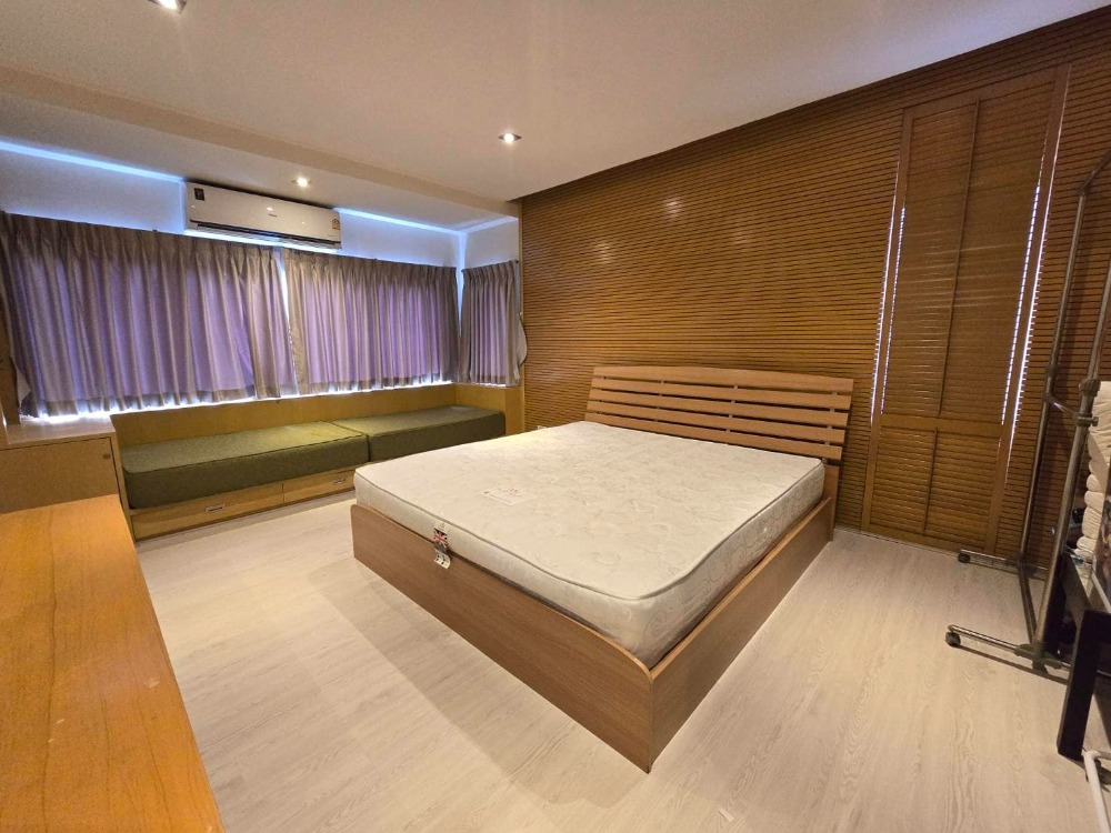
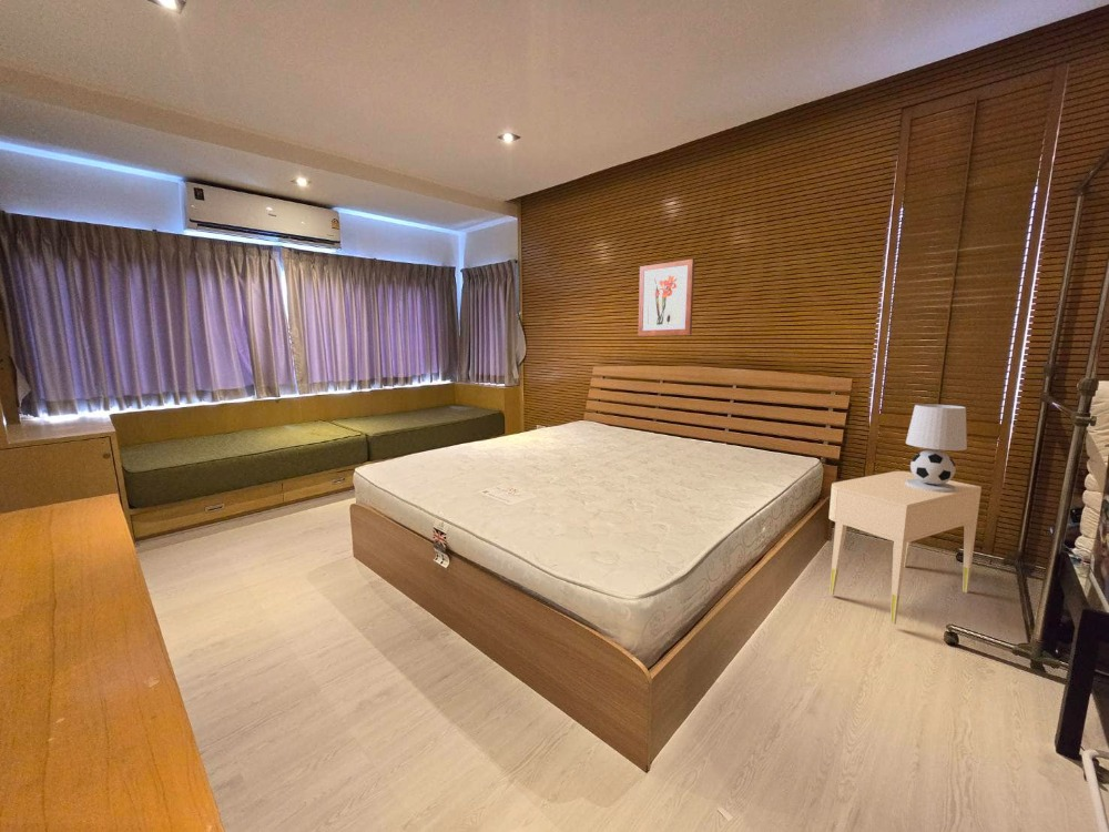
+ nightstand (897, 538)
+ table lamp (935, 446)
+ wall art (664, 300)
